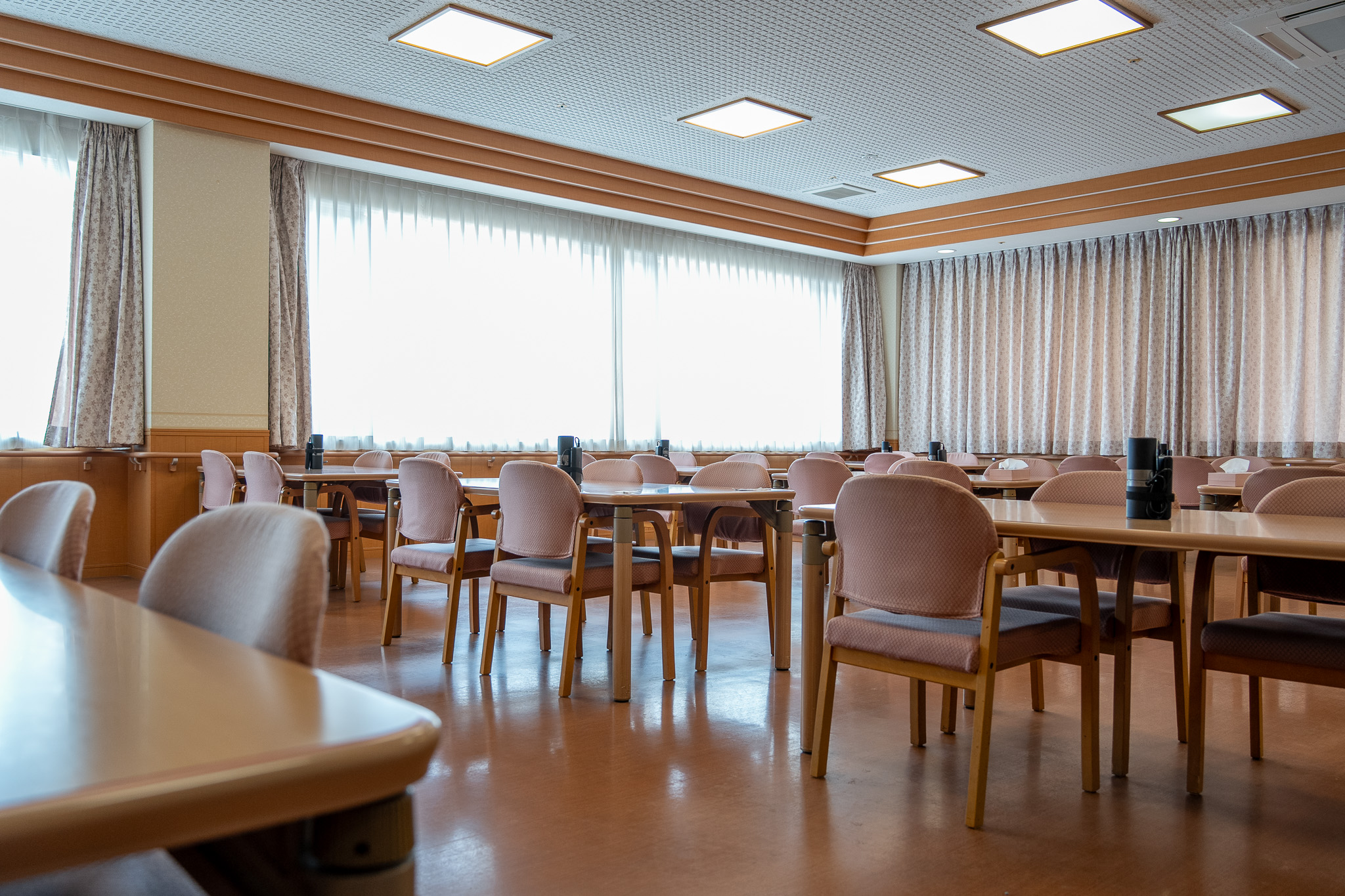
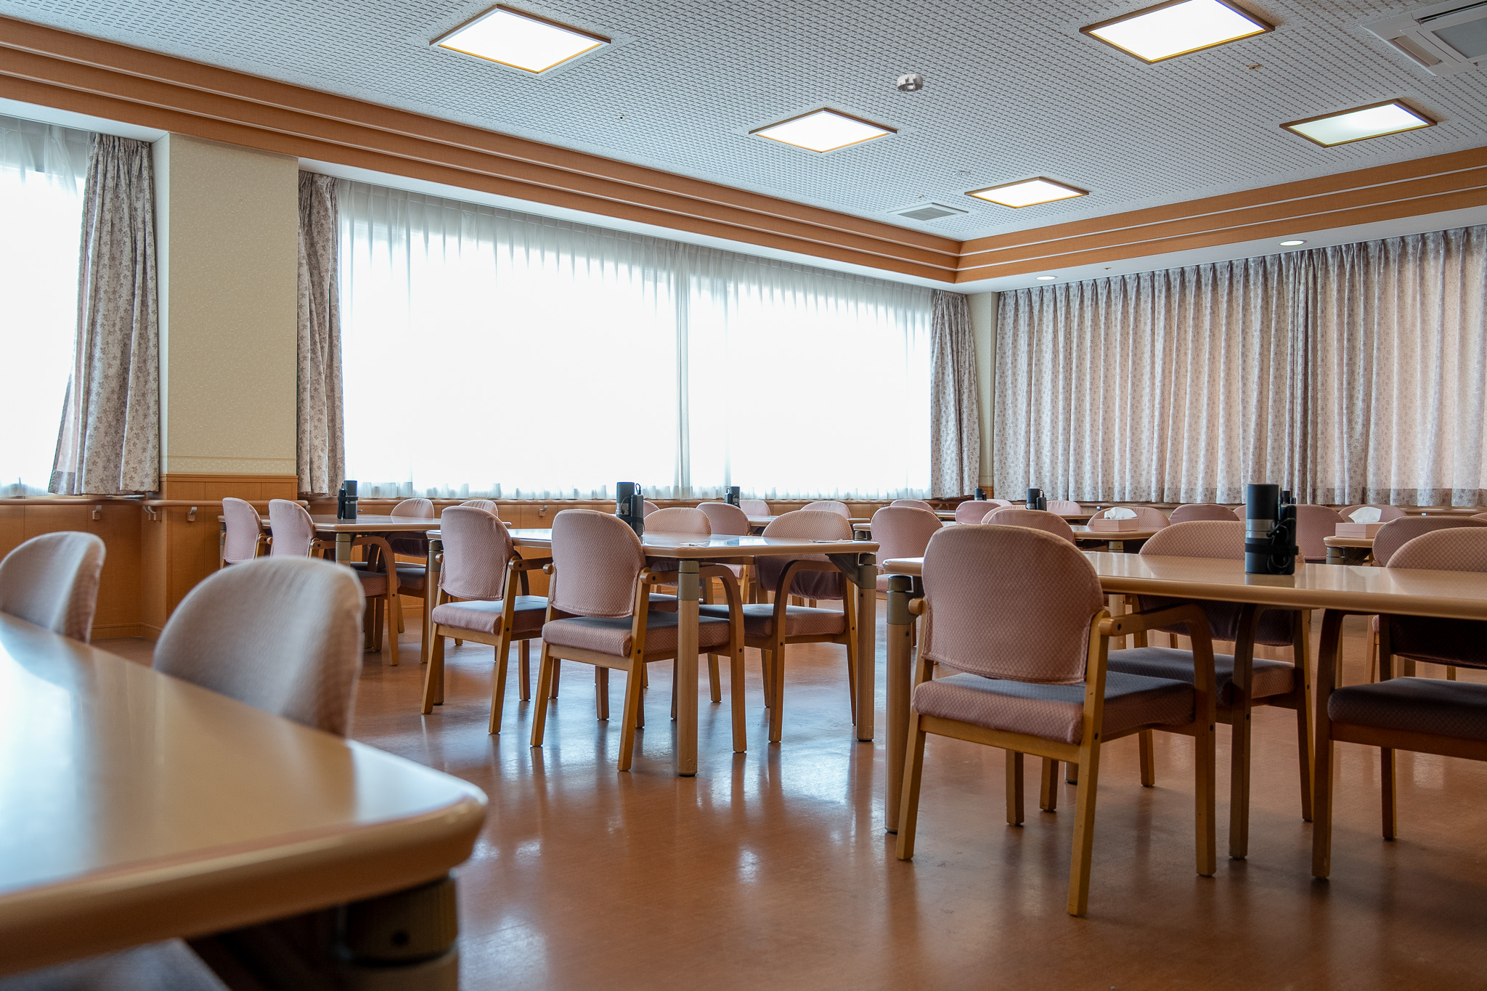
+ smoke detector (910, 82)
